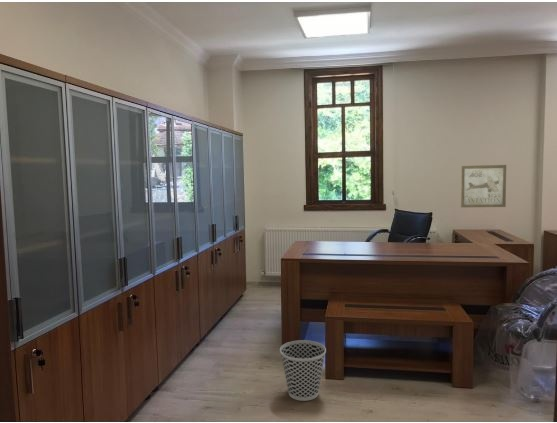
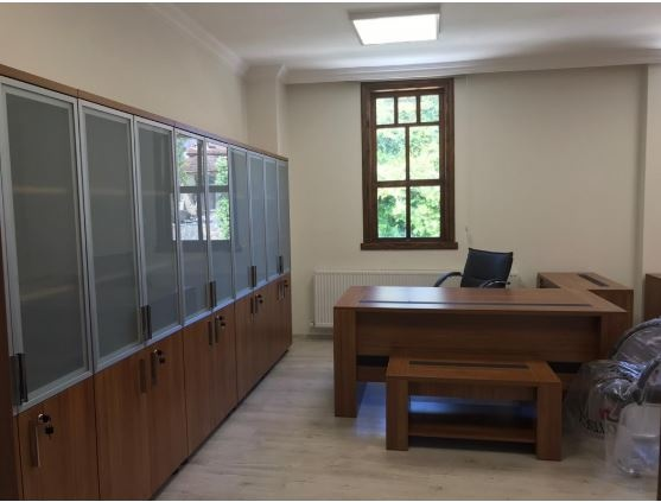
- wastebasket (303, 371)
- wall art (483, 186)
